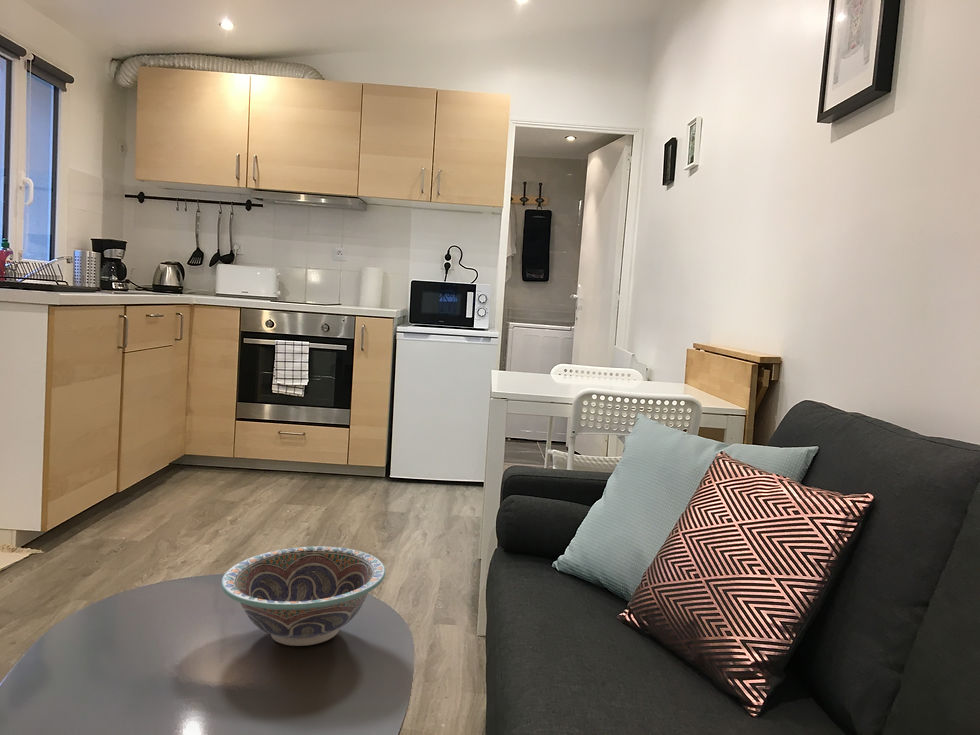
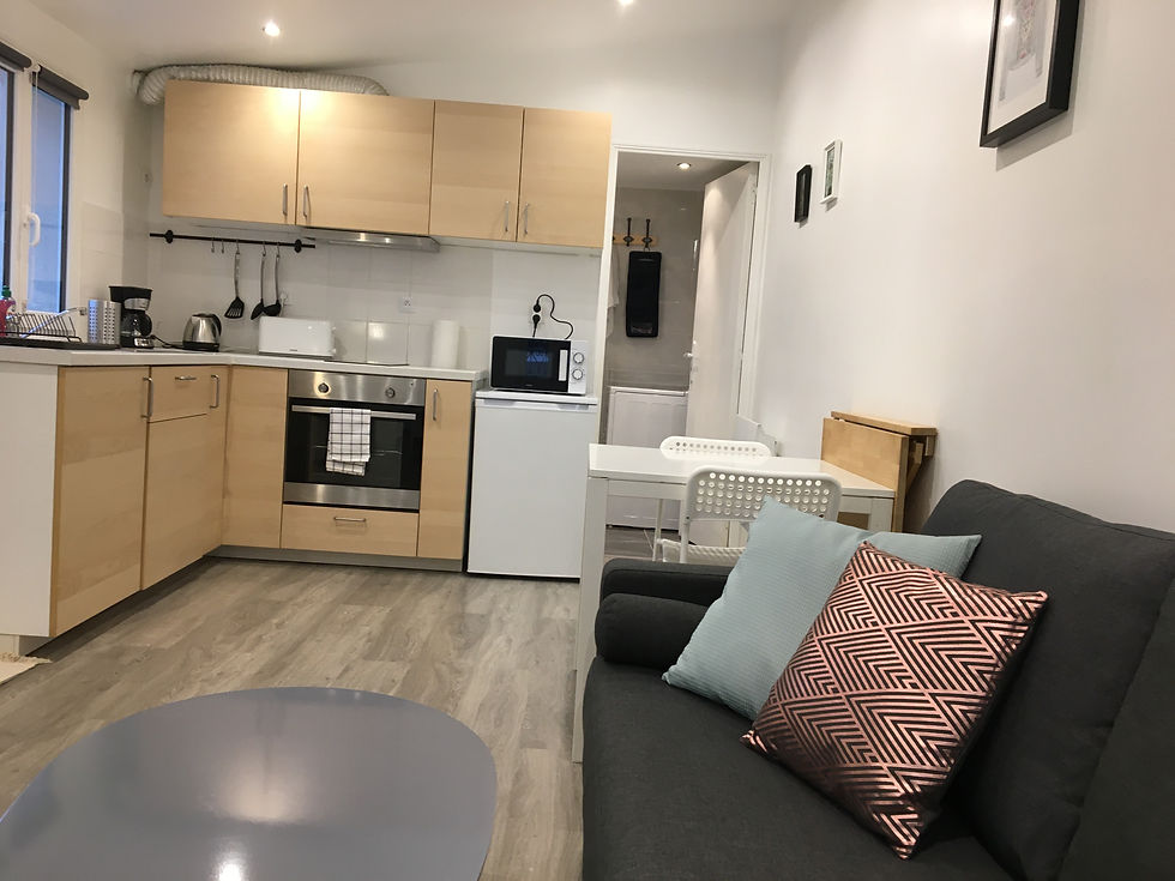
- decorative bowl (304, 600)
